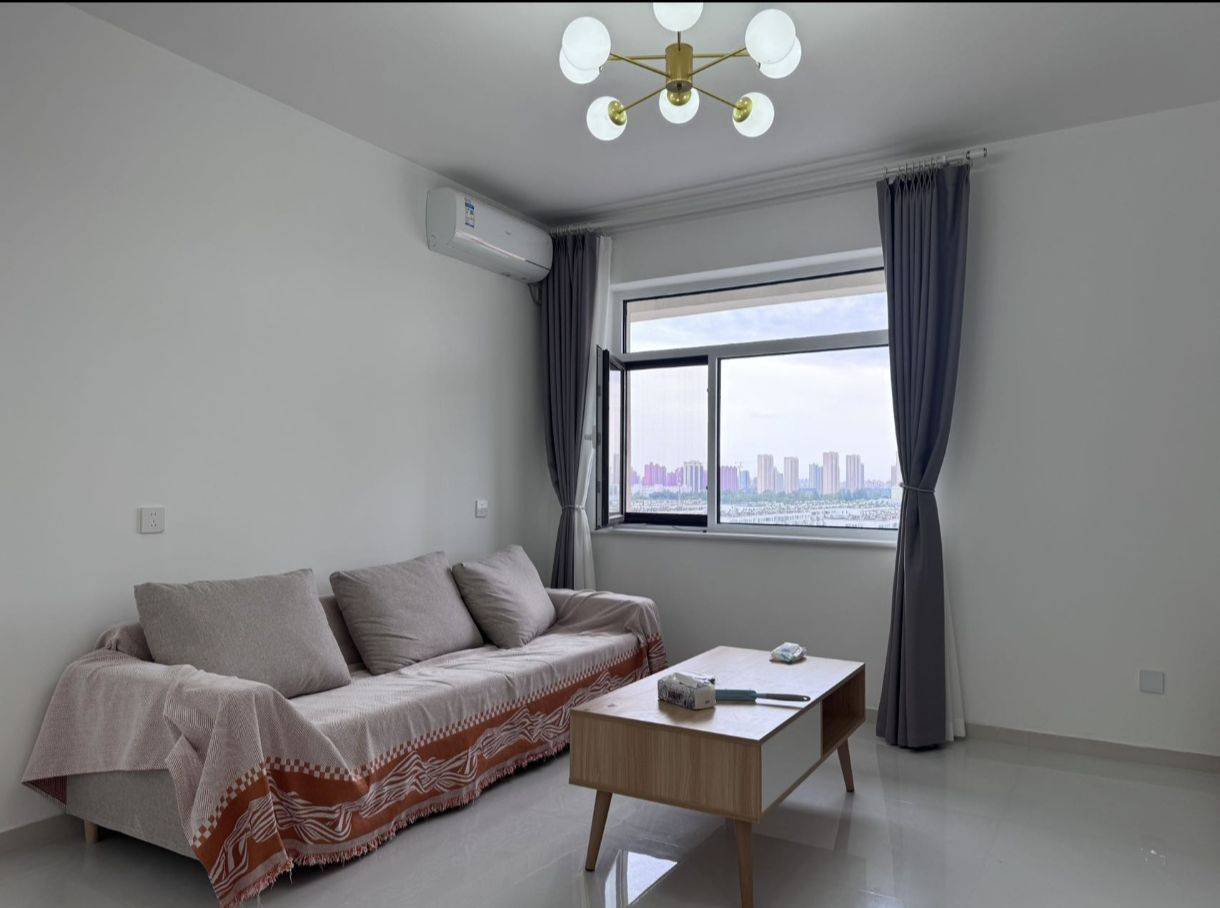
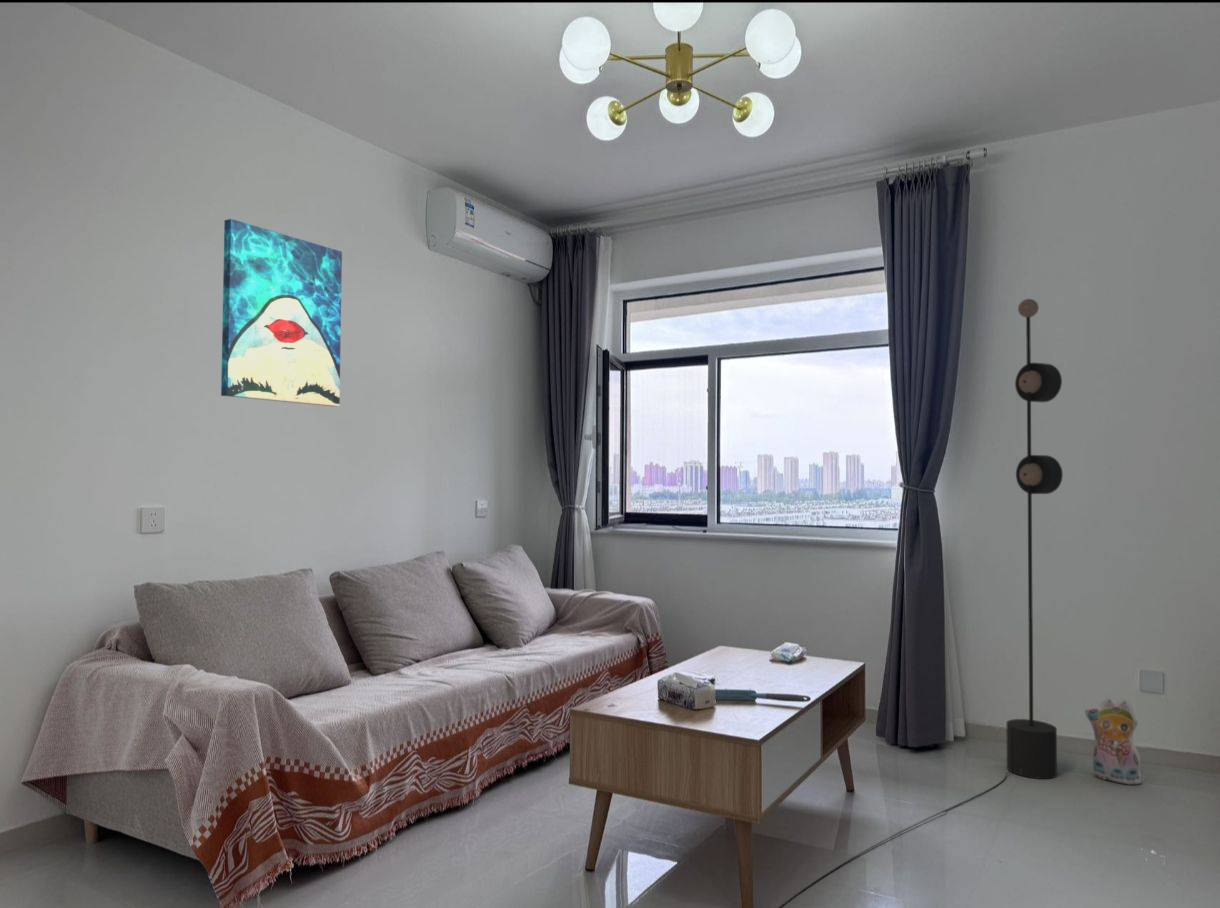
+ floor lamp (1028, 543)
+ plush toy (1114, 738)
+ wall art (285, 318)
